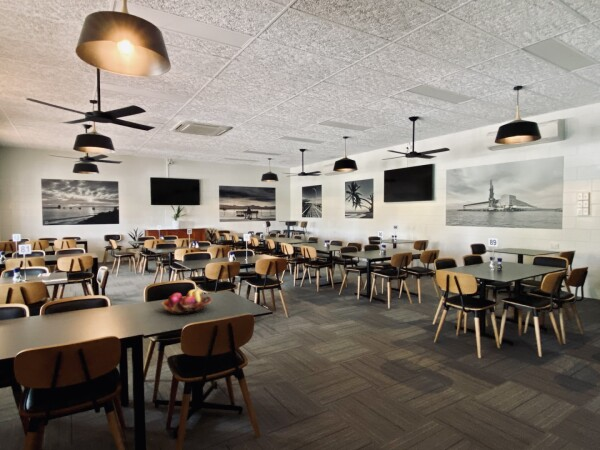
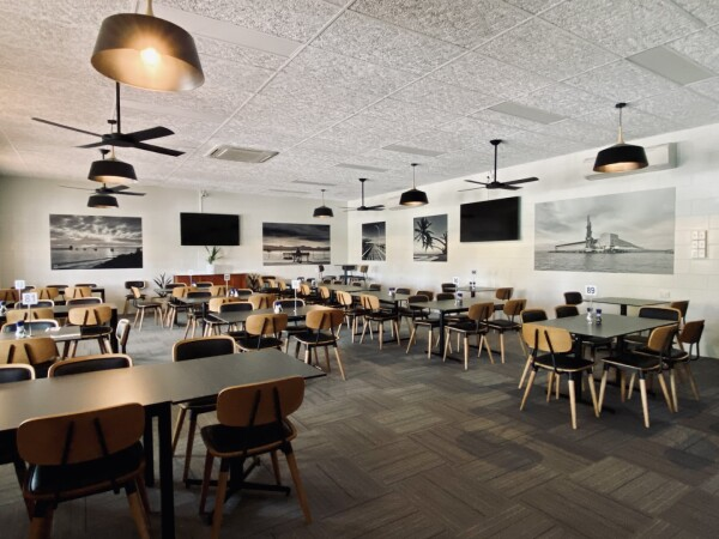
- fruit basket (188, 300)
